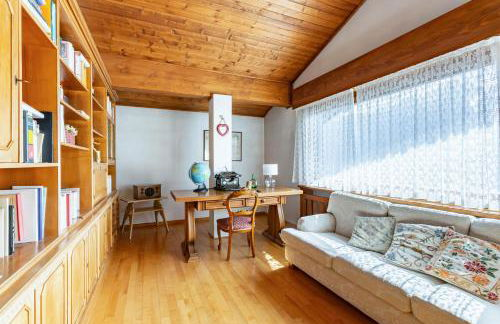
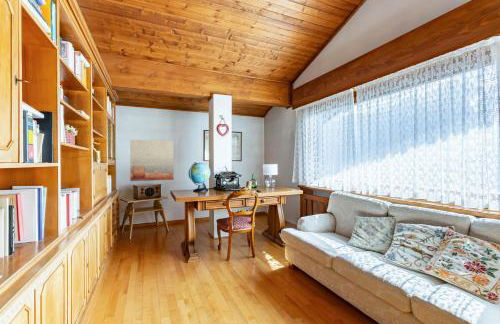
+ wall art (152, 160)
